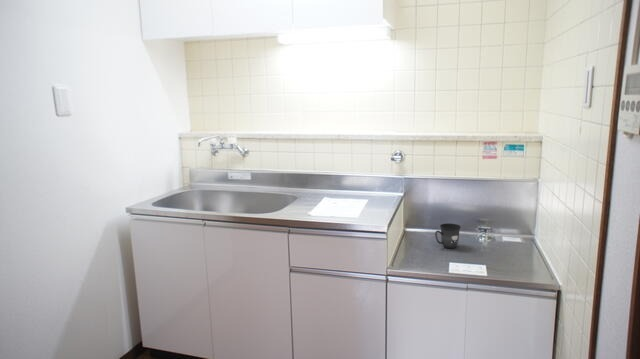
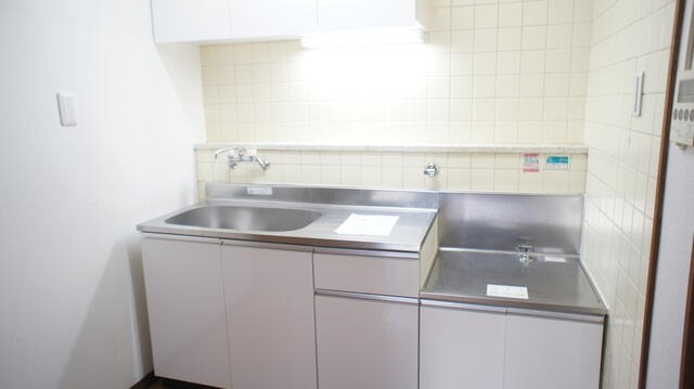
- mug (446, 236)
